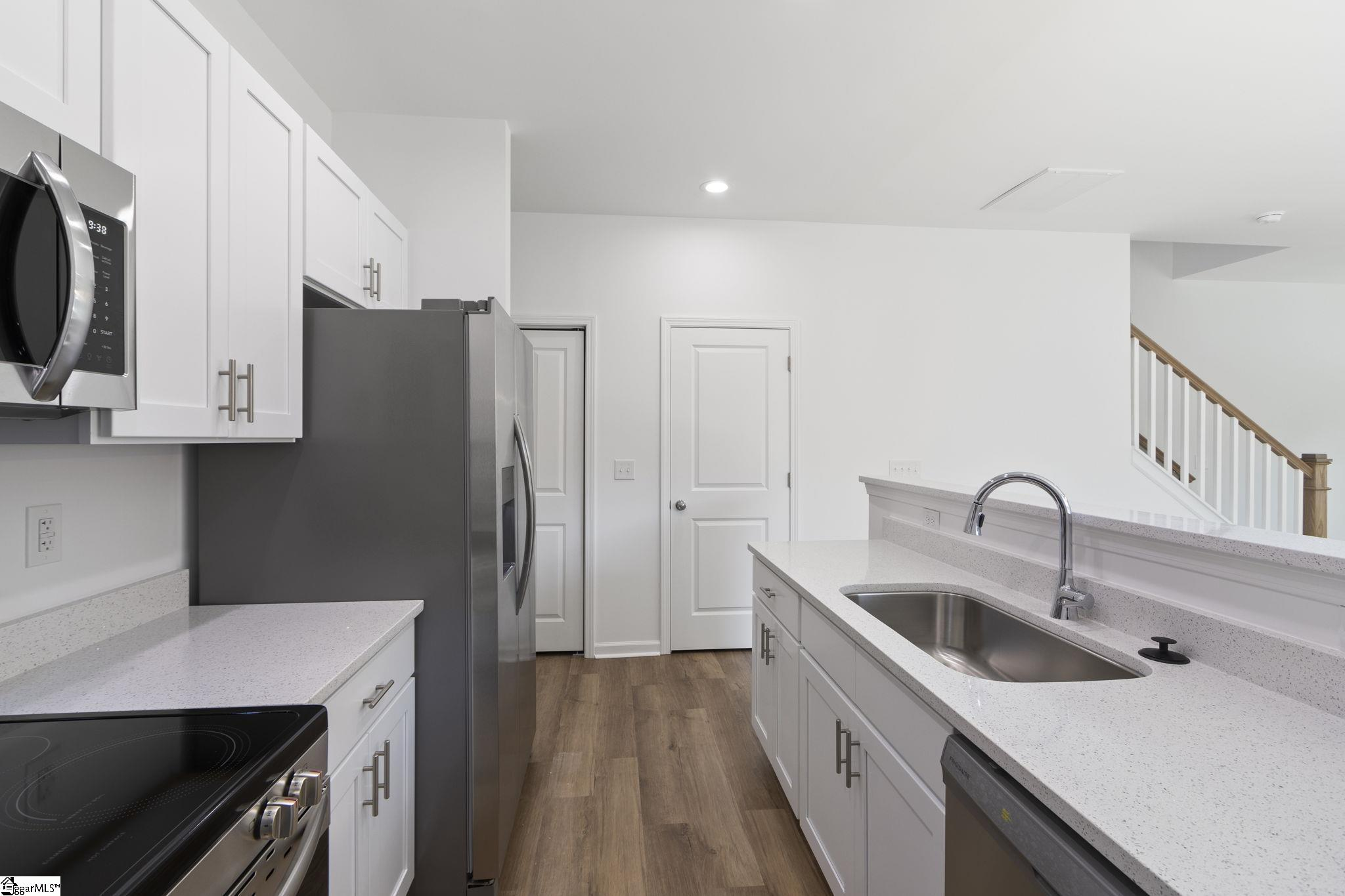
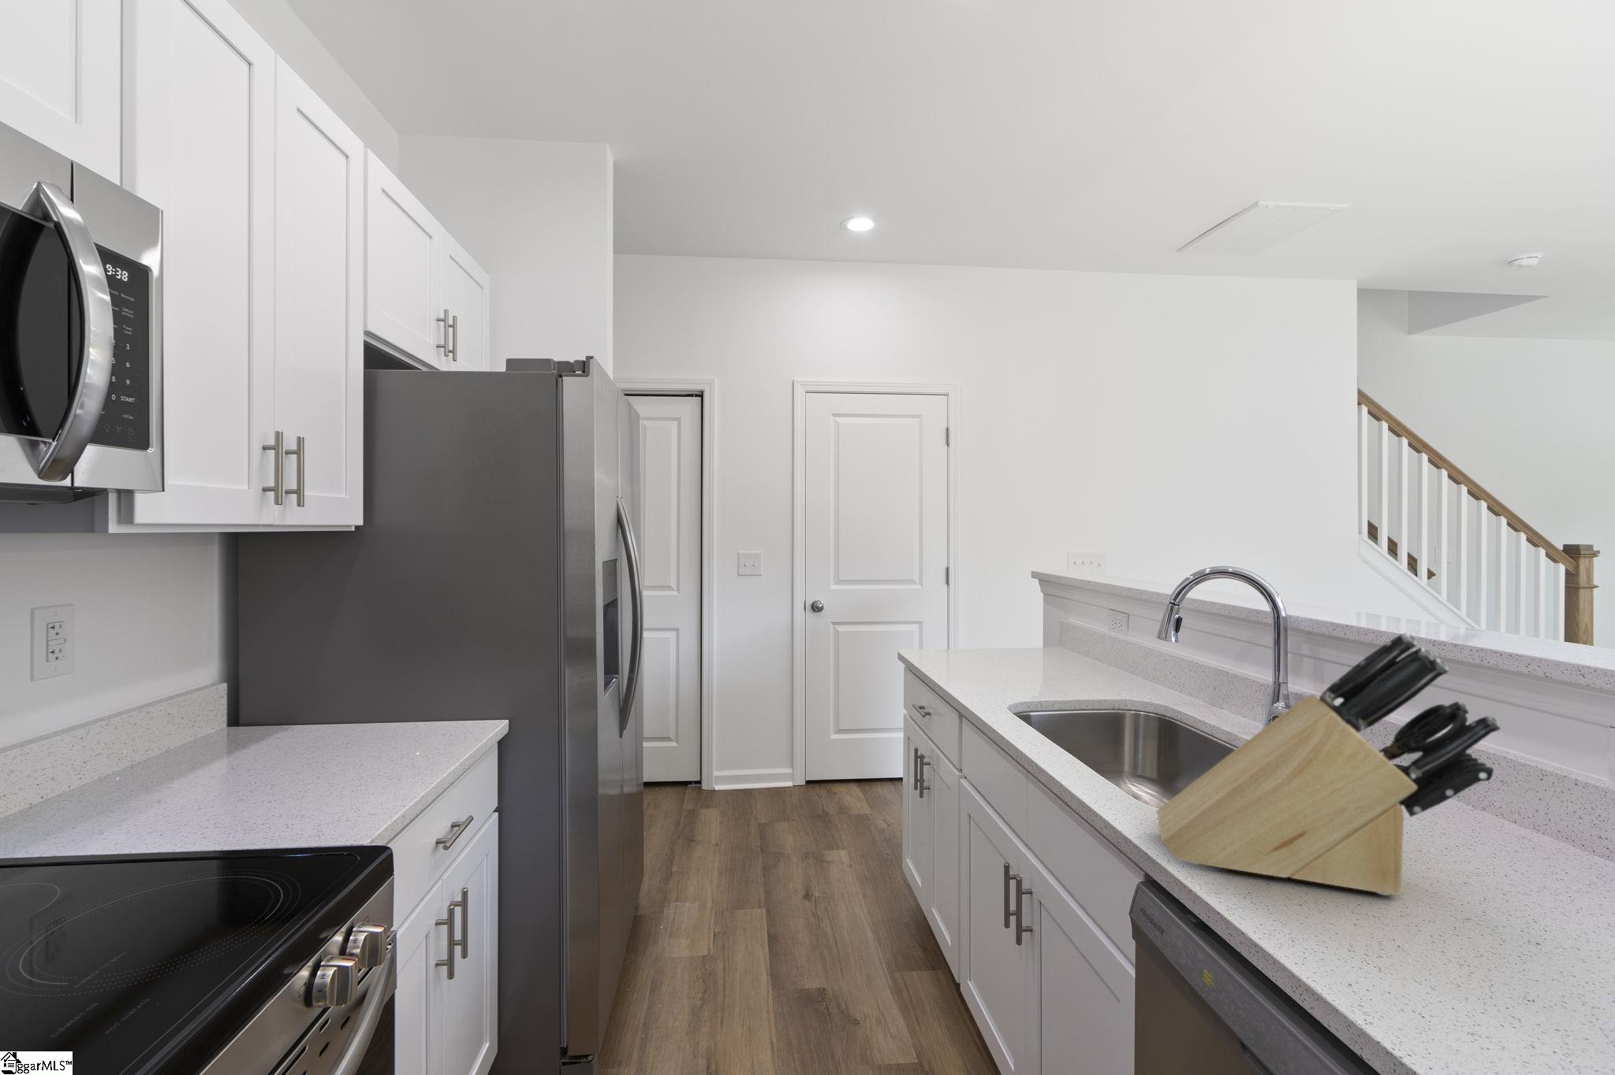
+ knife block (1310, 750)
